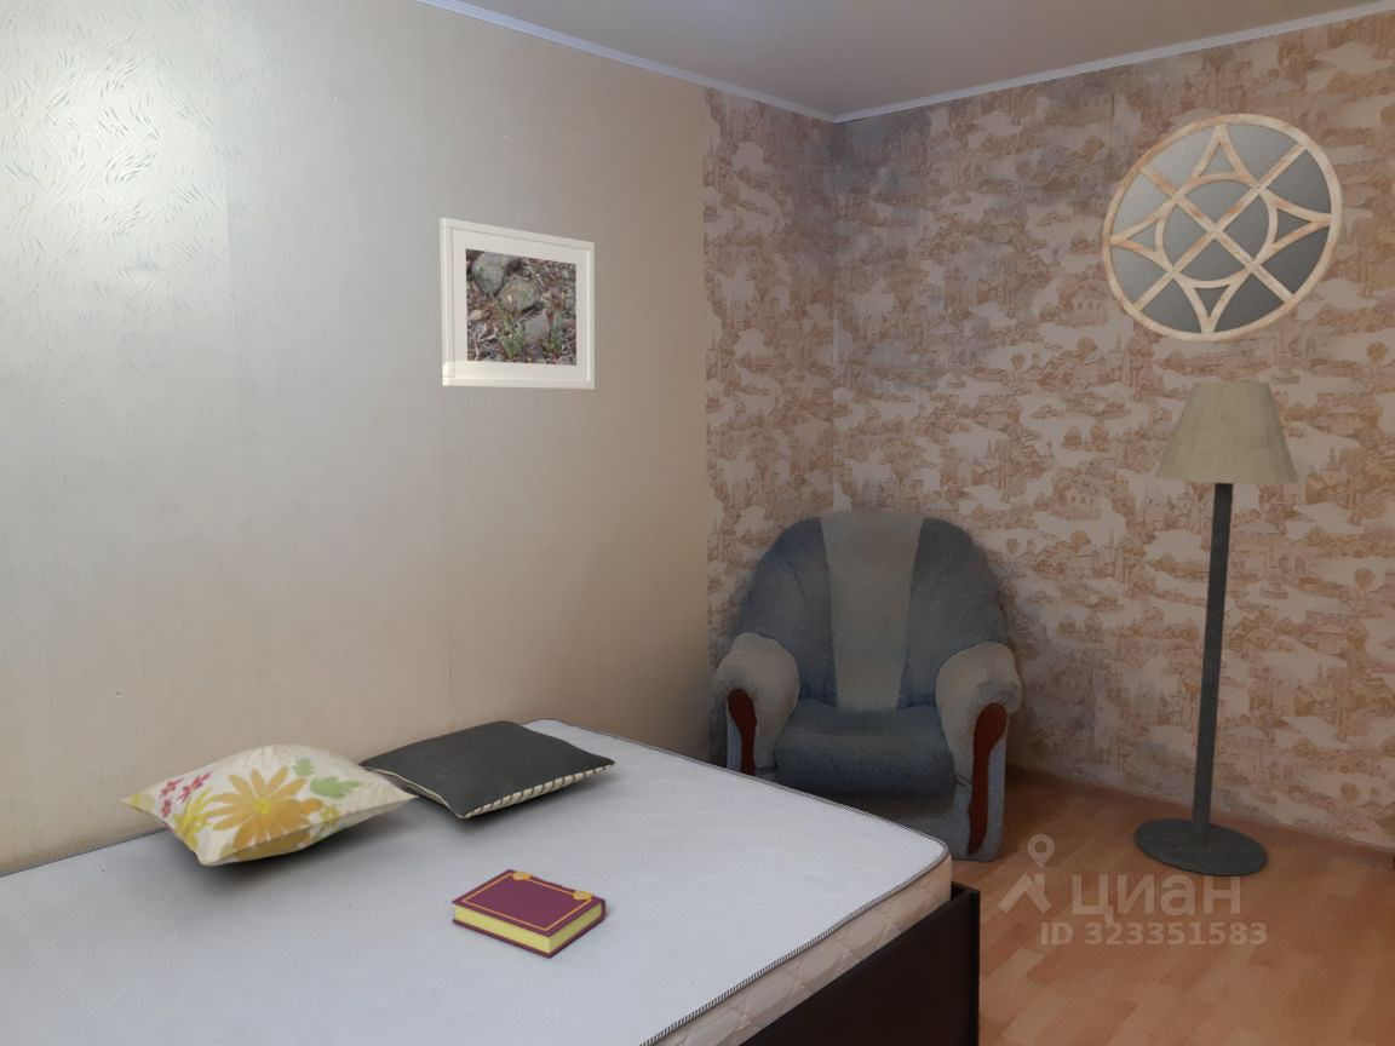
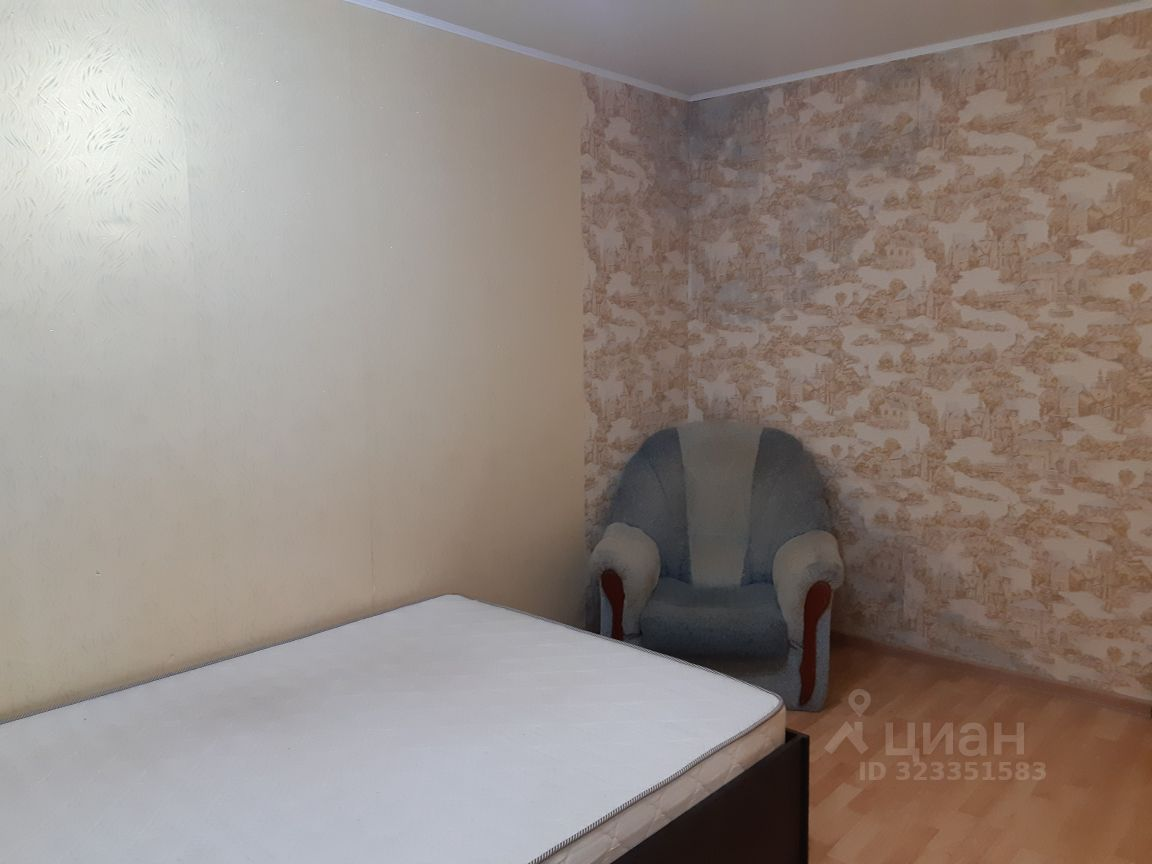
- decorative pillow (269, 798)
- pillow (488, 764)
- floor lamp (1215, 621)
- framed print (522, 310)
- book (528, 908)
- home mirror (1215, 230)
